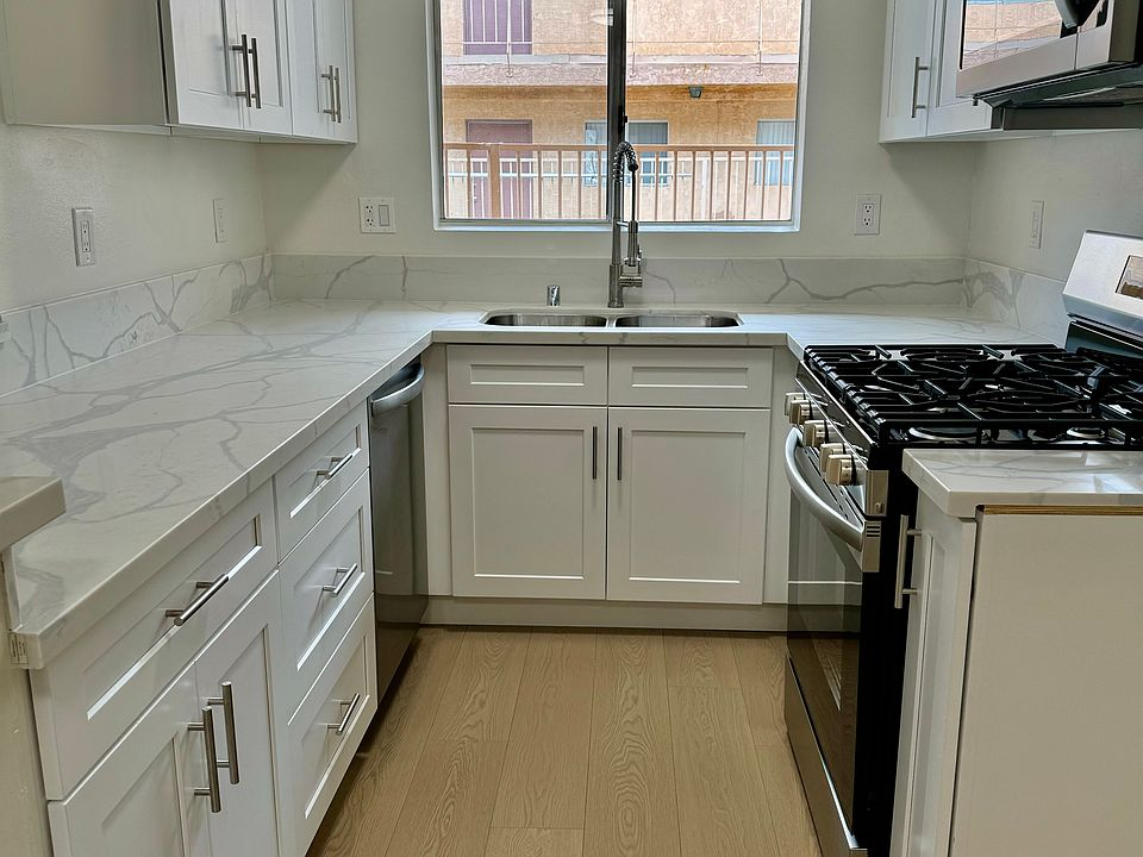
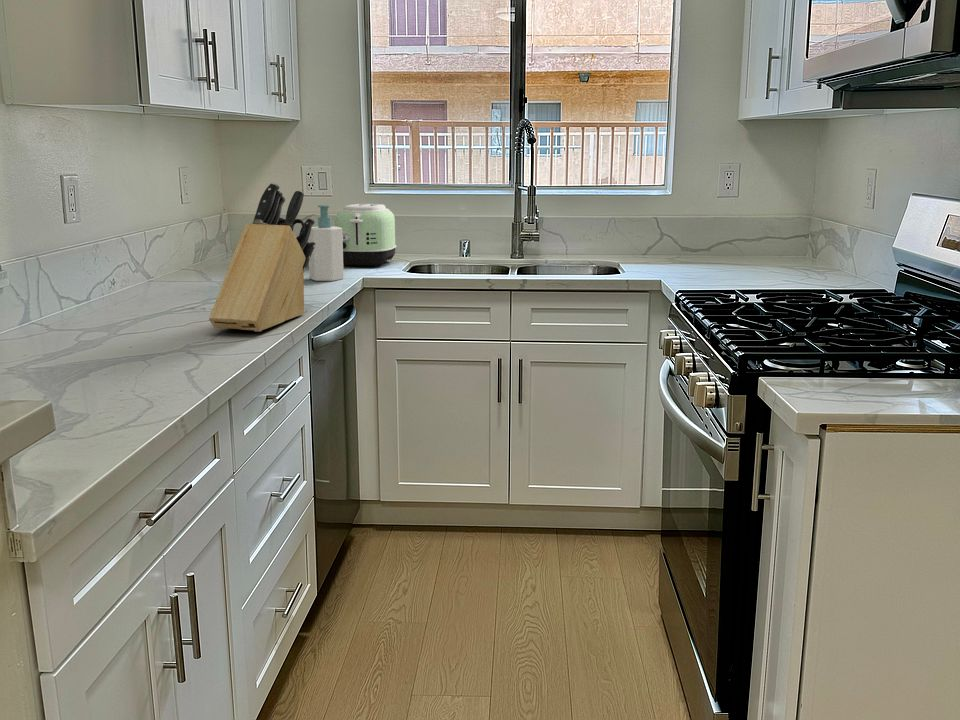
+ knife block (266, 252)
+ toaster (364, 234)
+ soap bottle (325, 242)
